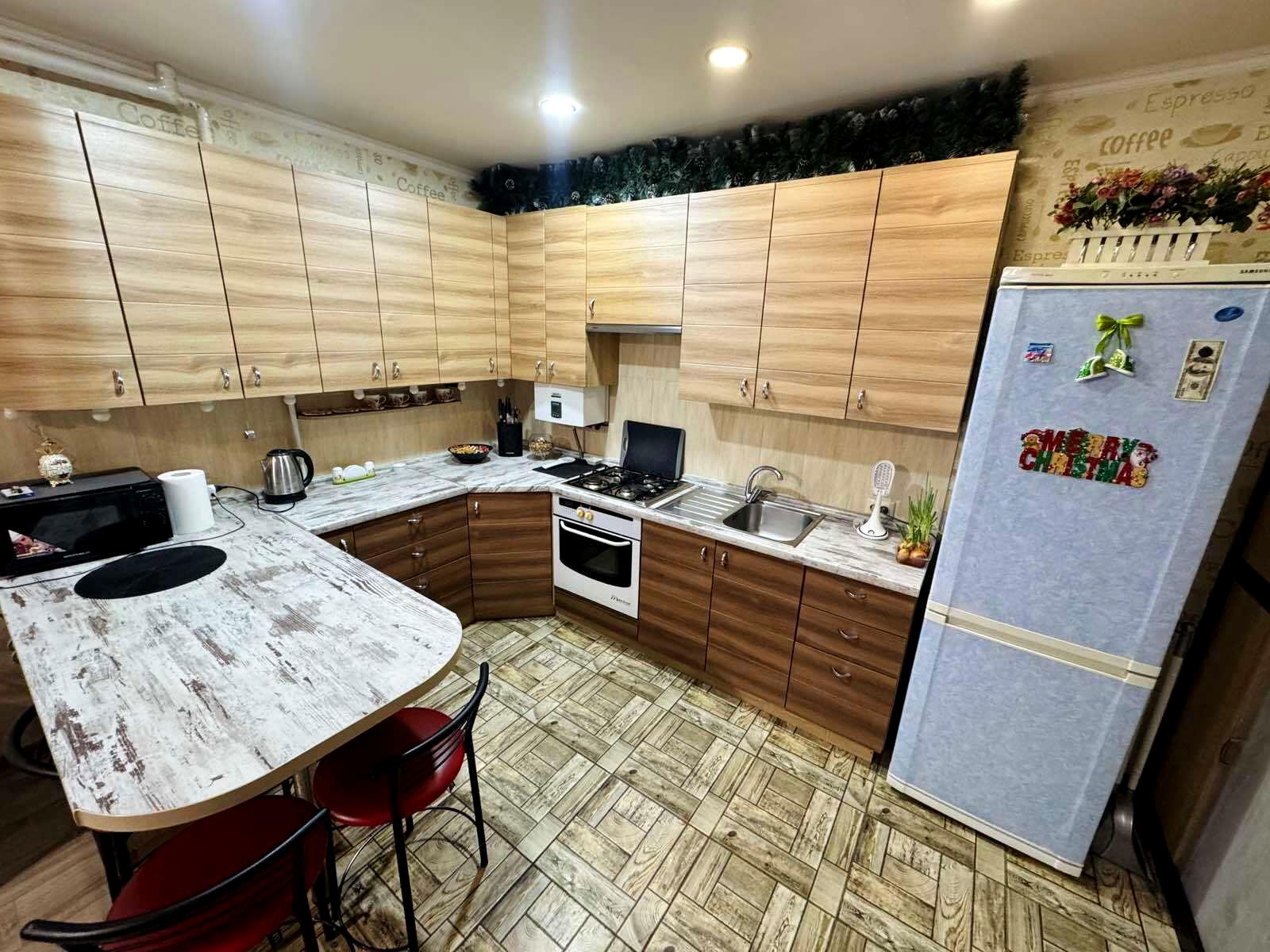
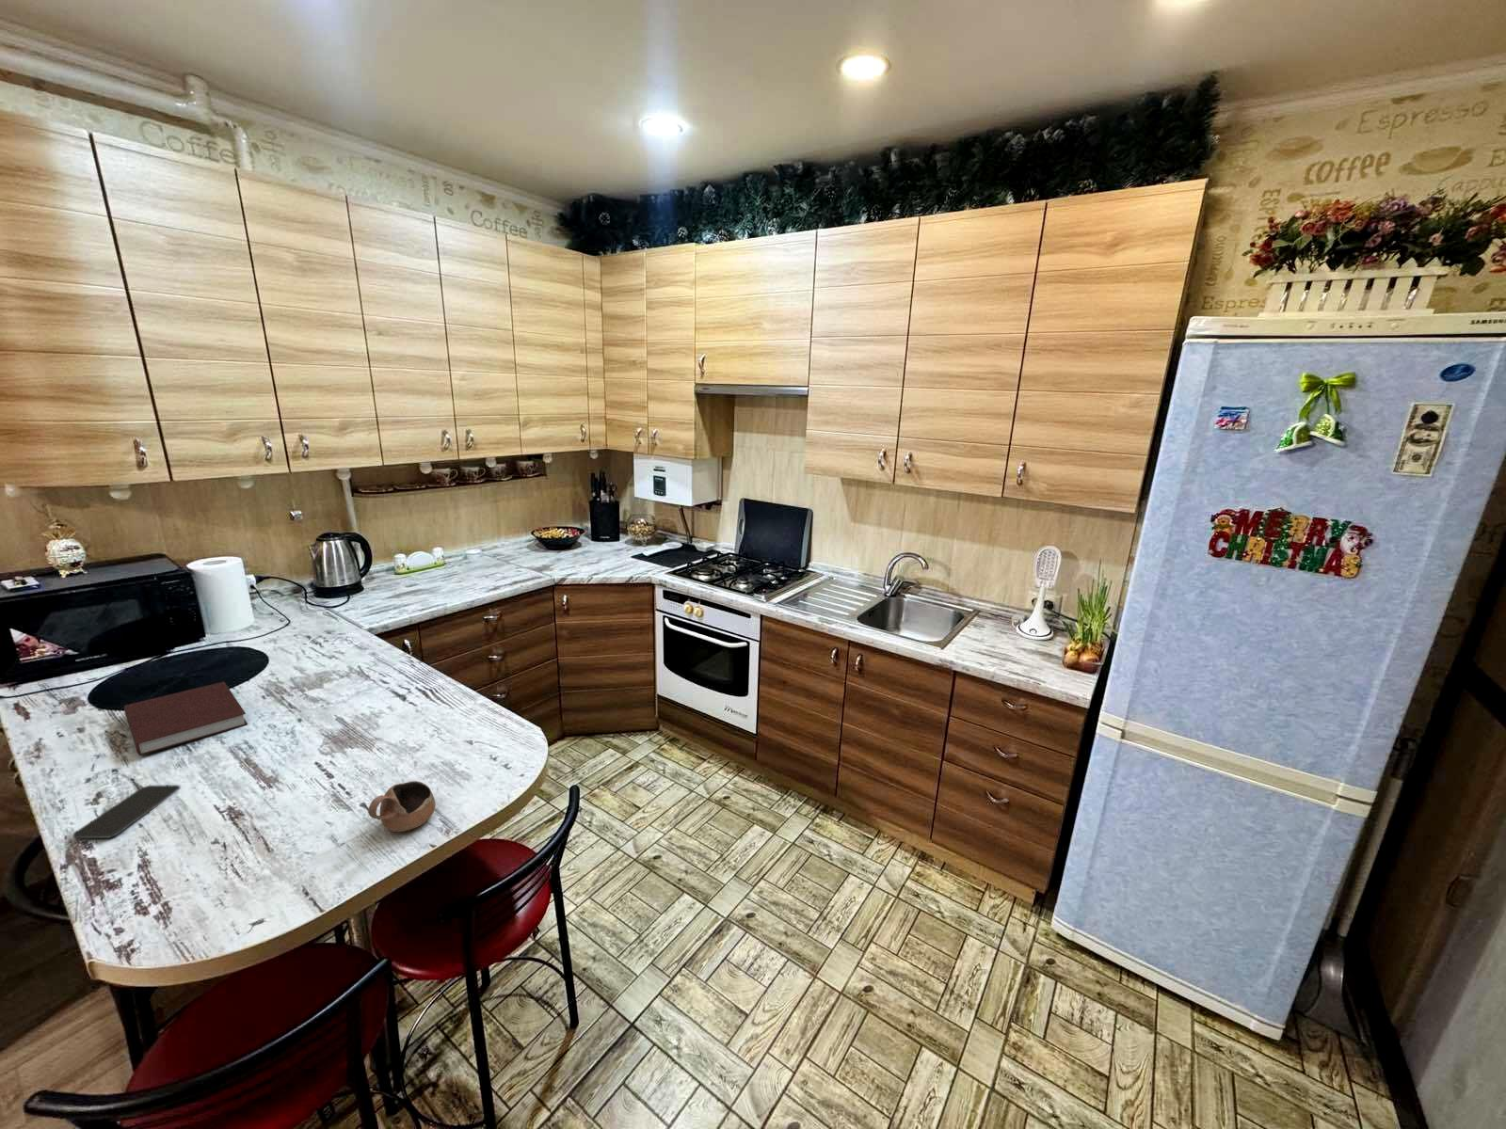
+ notebook (185, 715)
+ cup (400, 803)
+ smartphone (130, 810)
